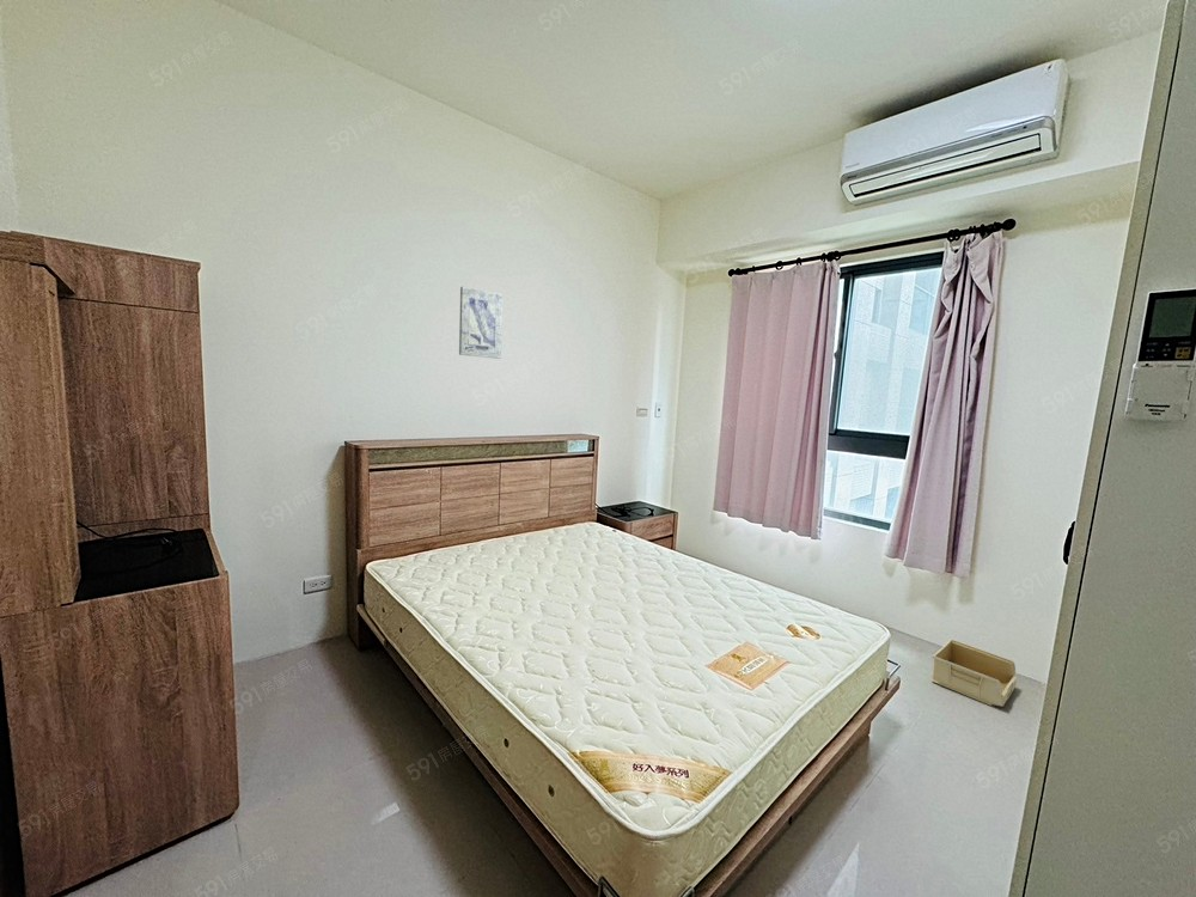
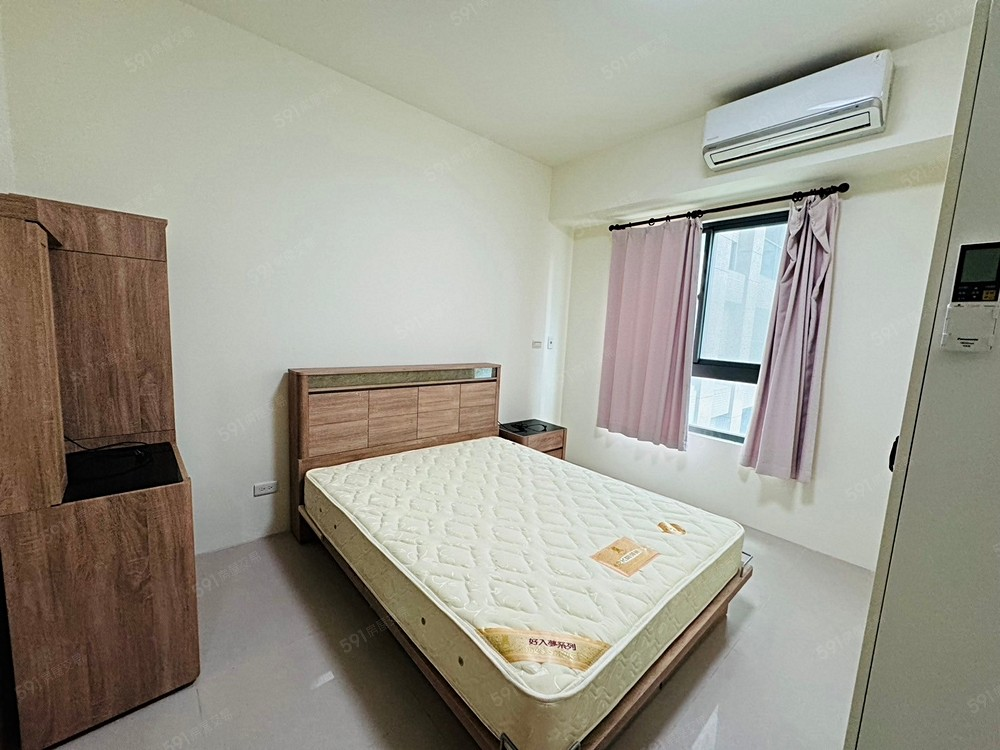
- storage bin (974, 671)
- wall art (481, 323)
